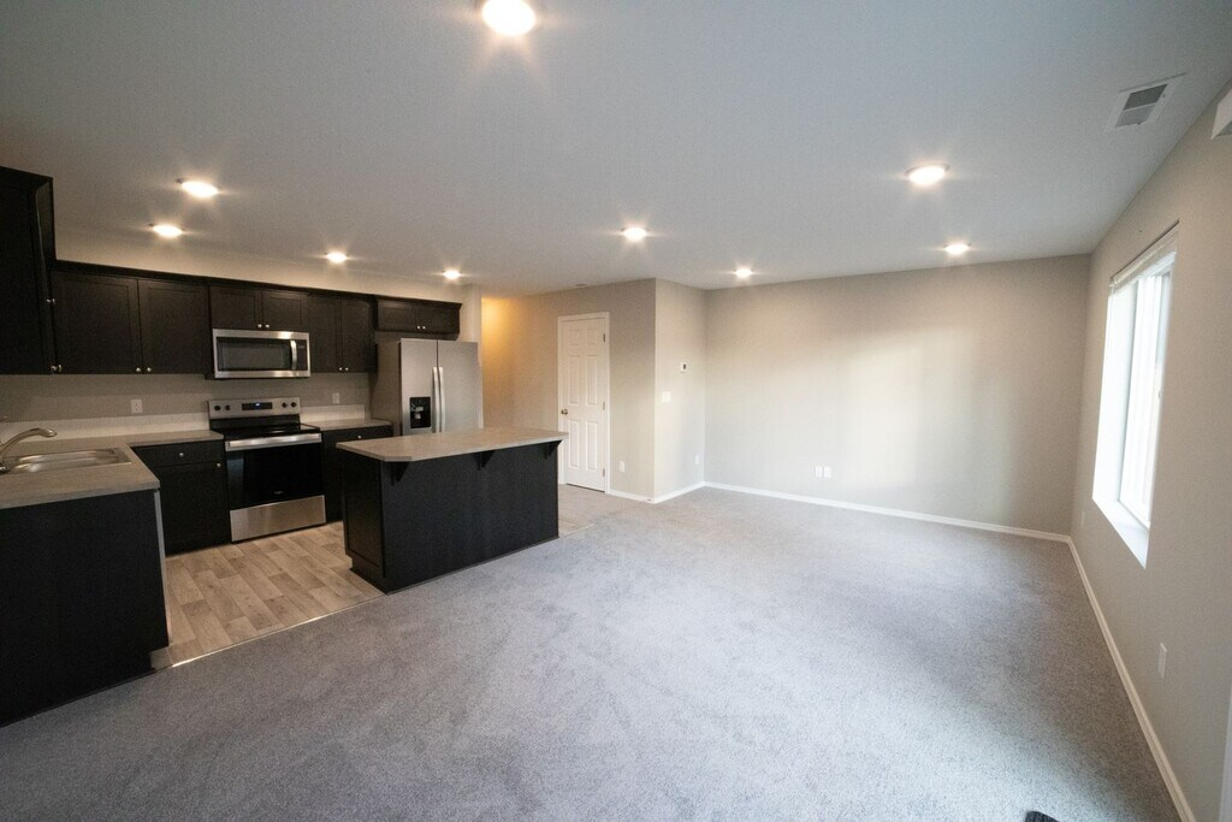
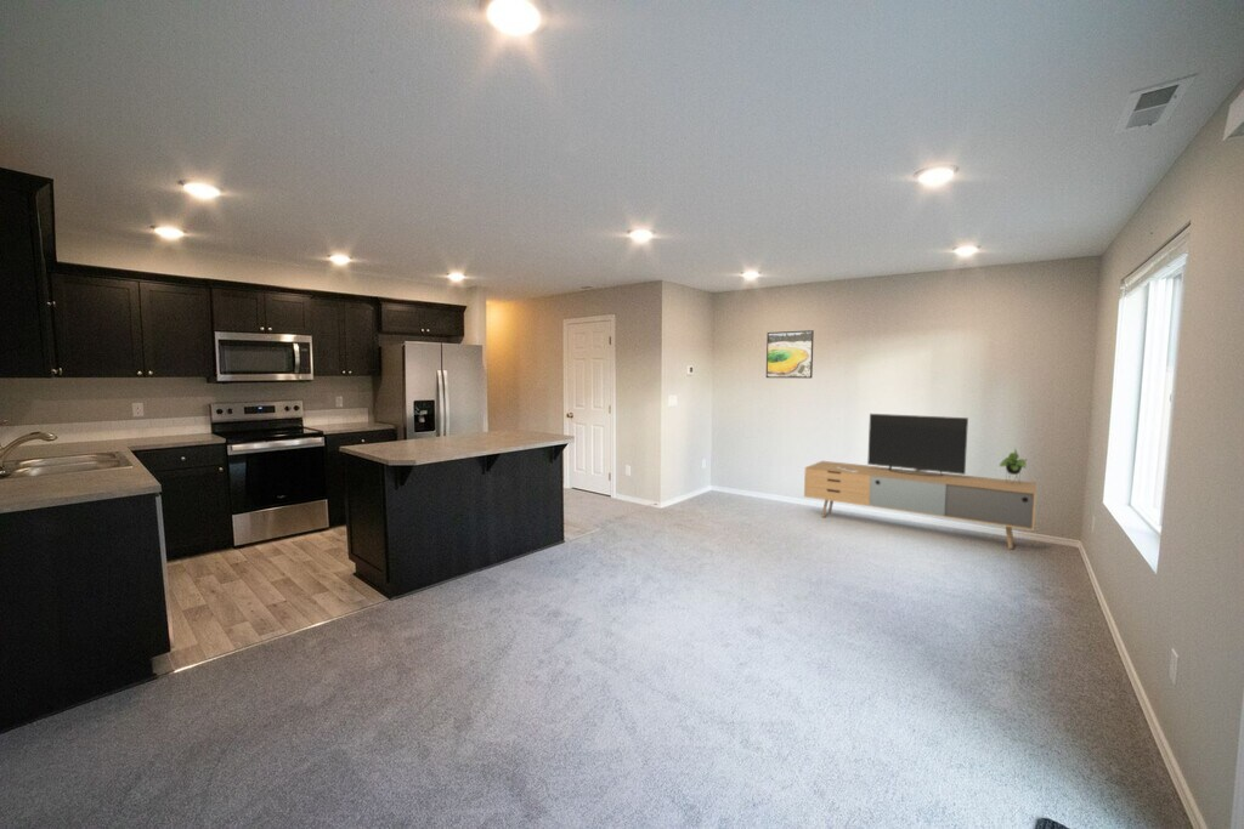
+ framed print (788, 354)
+ media console (912, 472)
